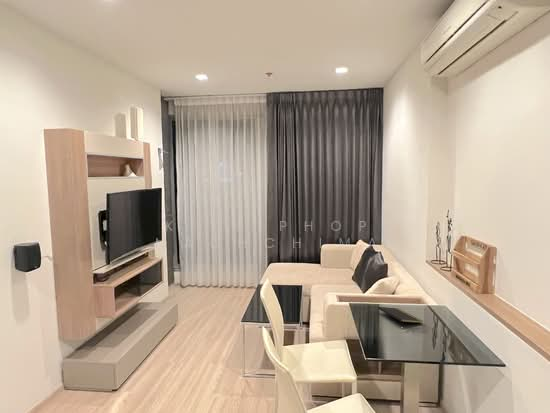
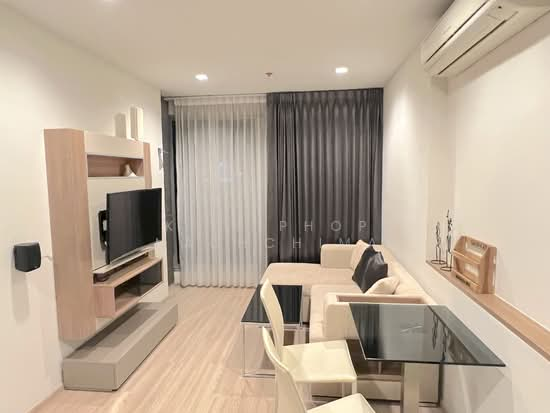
- notepad (399, 314)
